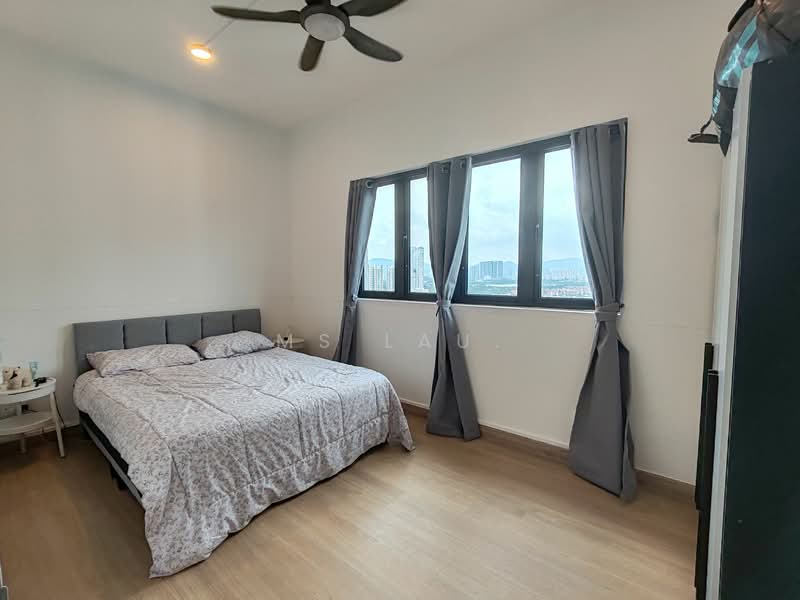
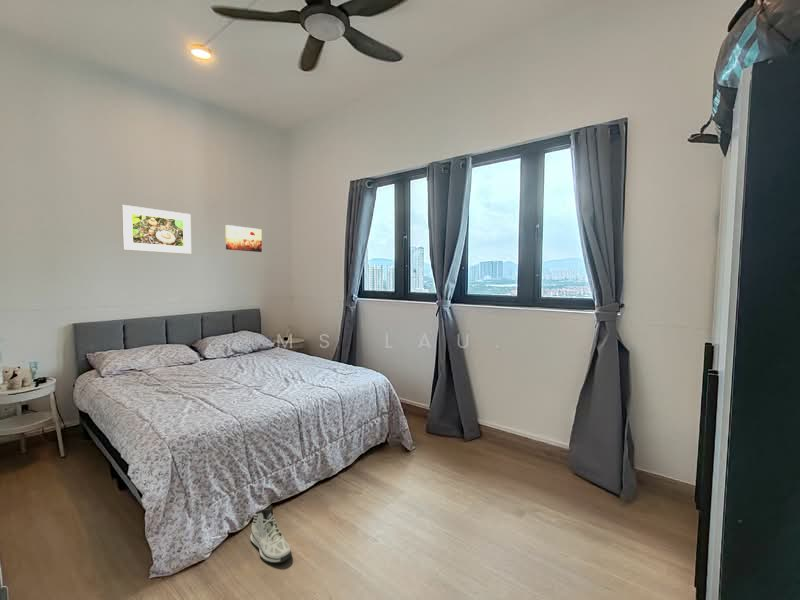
+ wall art (244, 239)
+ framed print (158, 230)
+ sneaker (269, 531)
